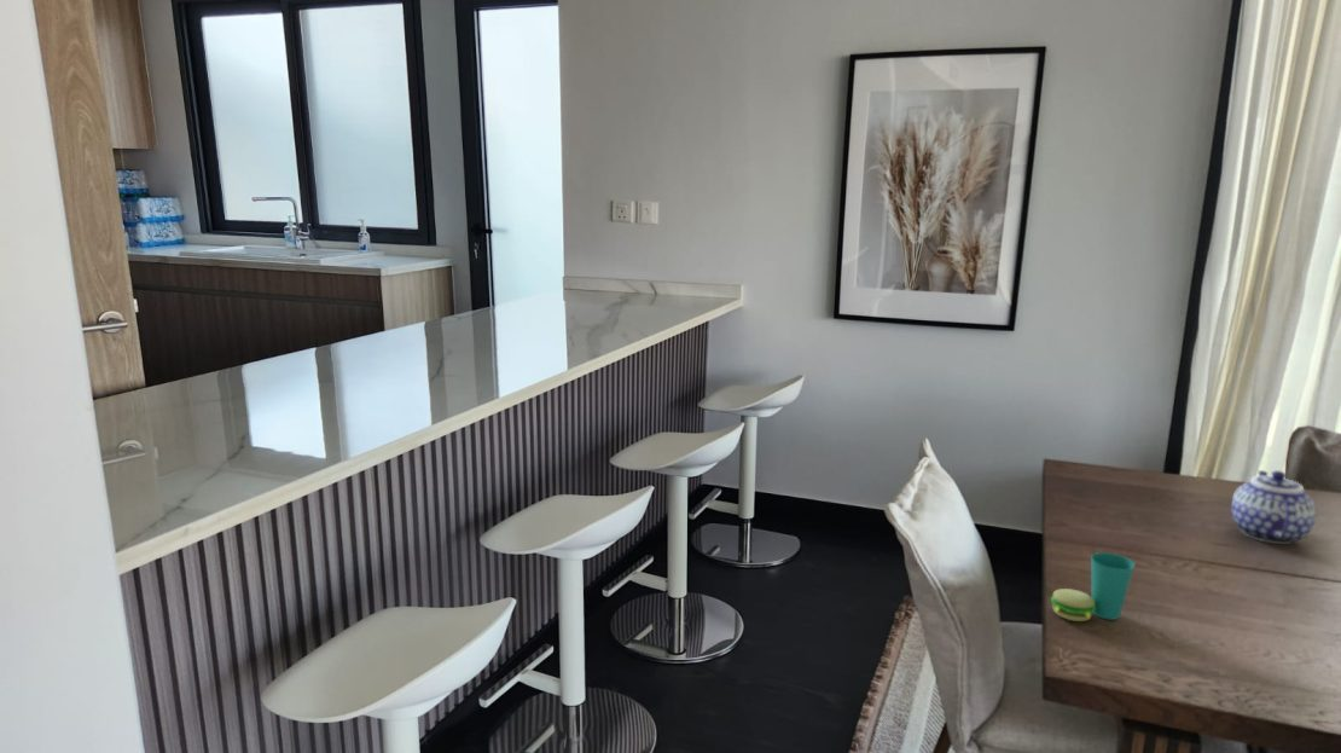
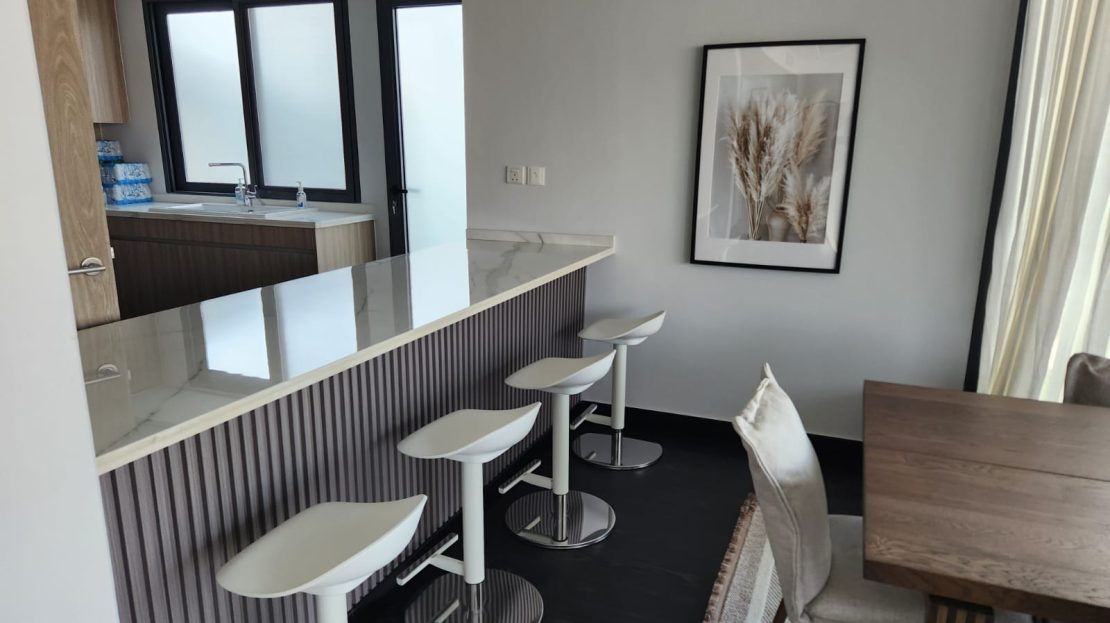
- teapot (1273, 503)
- cup (1091, 587)
